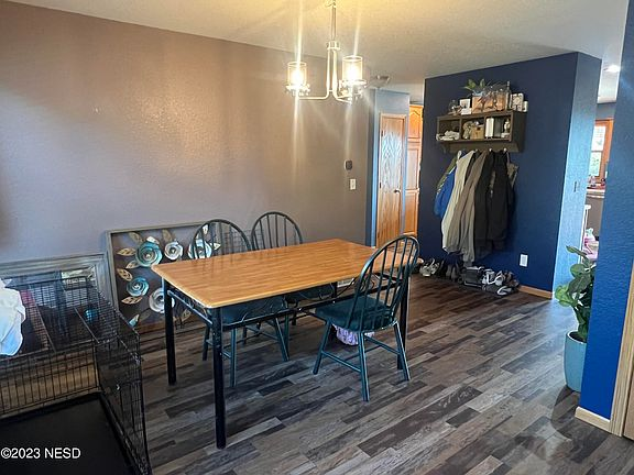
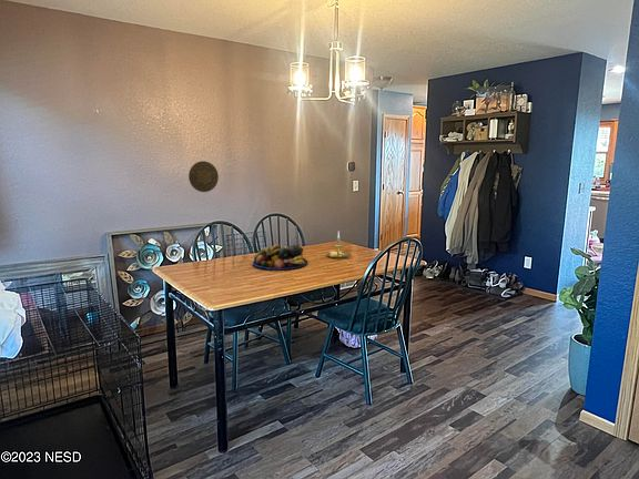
+ candle holder (339, 243)
+ fruit bowl (280, 253)
+ decorative plate (204, 176)
